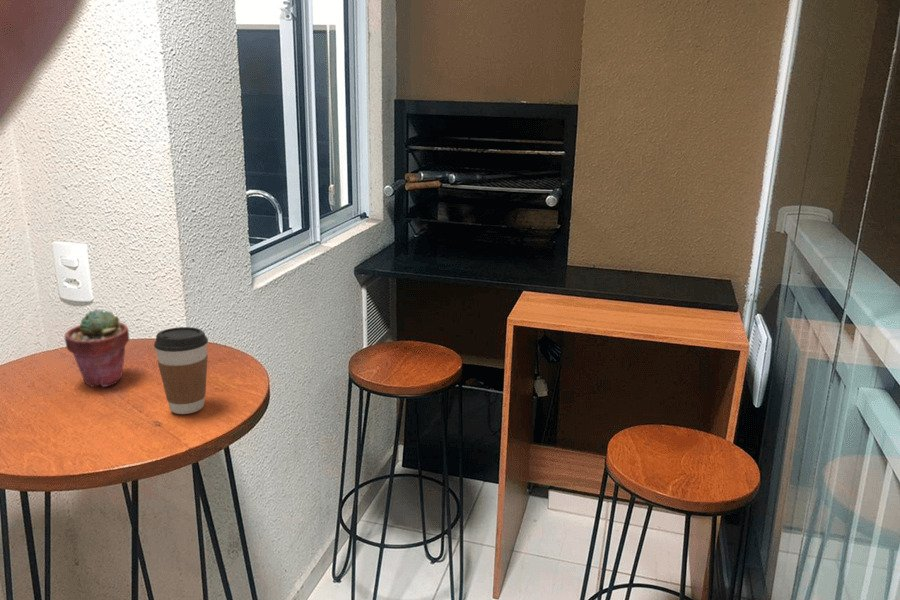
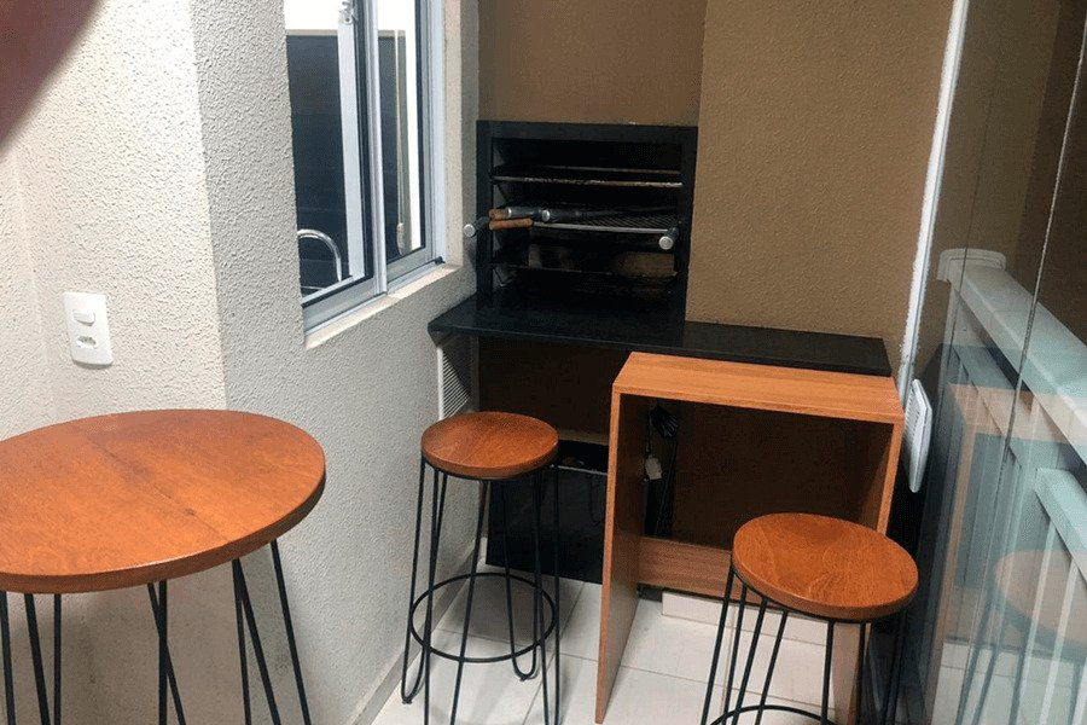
- potted succulent (98, 344)
- coffee cup (183, 370)
